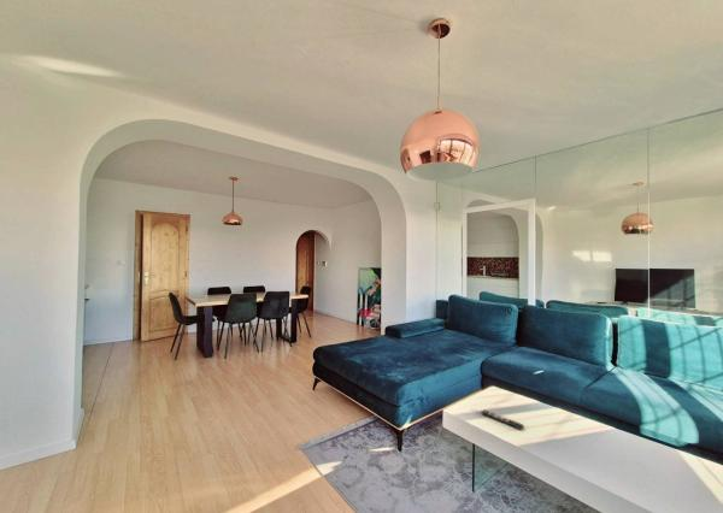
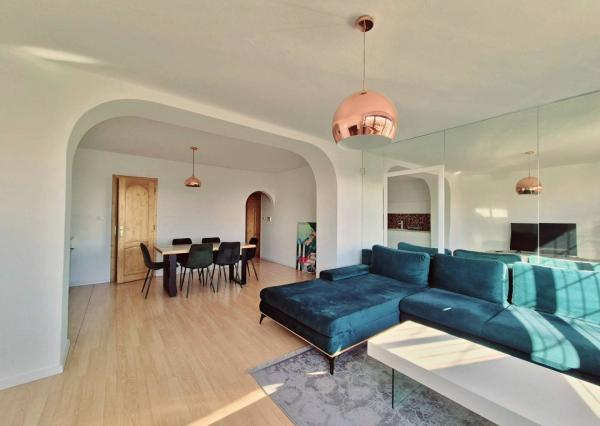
- remote control (501, 419)
